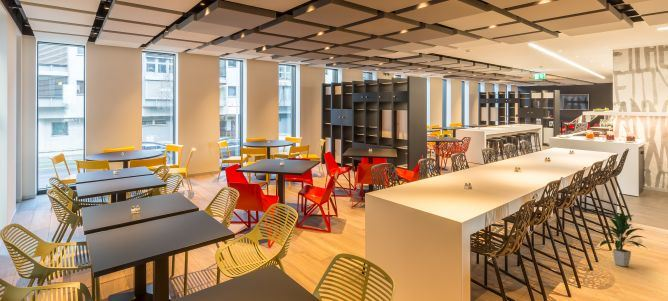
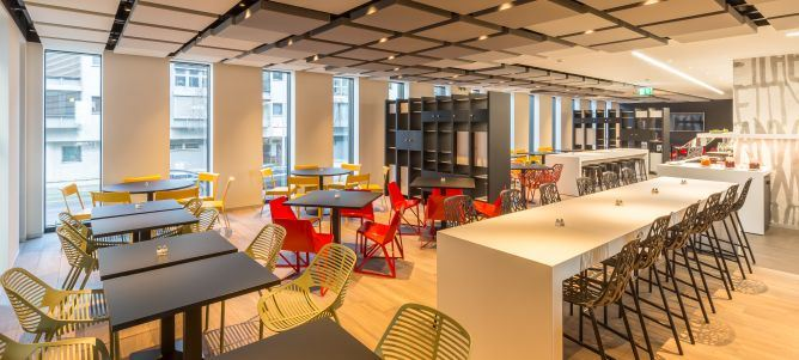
- indoor plant (620, 237)
